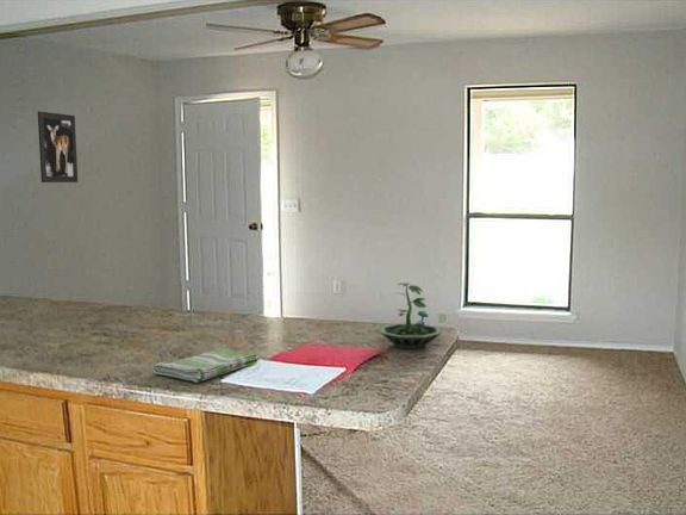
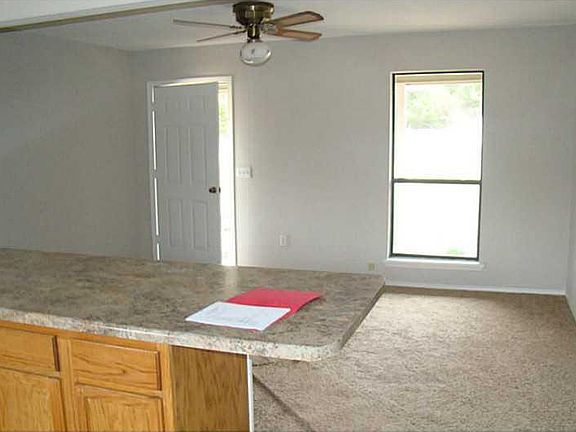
- dish towel (206, 361)
- terrarium (407, 294)
- wall art (58, 148)
